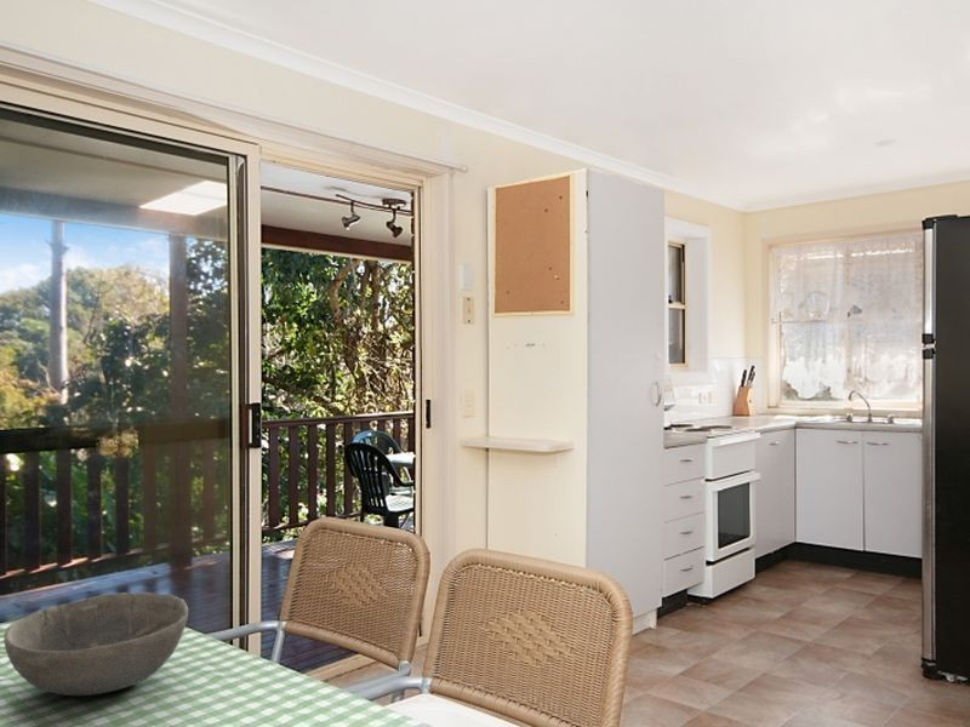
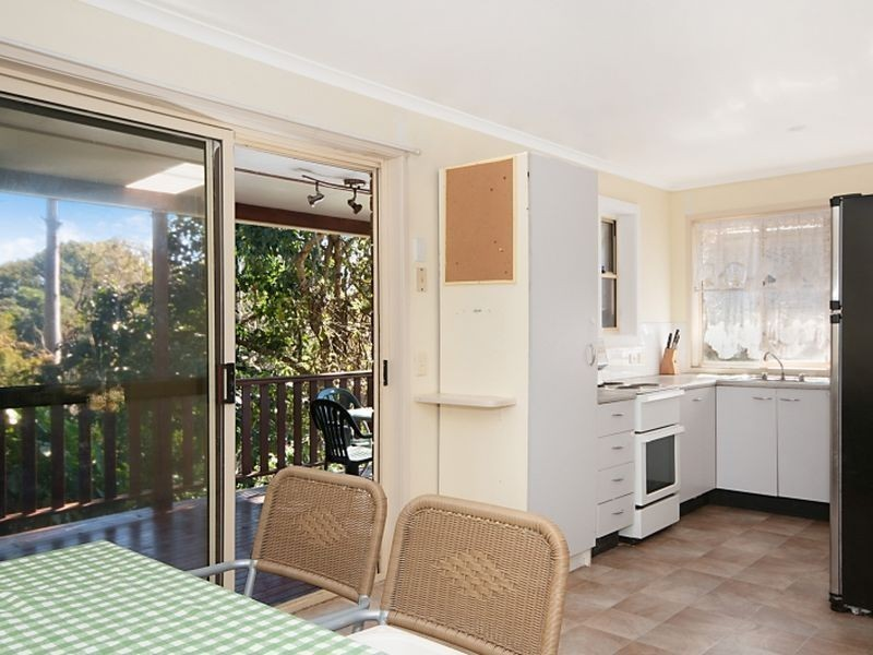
- bowl (101, 647)
